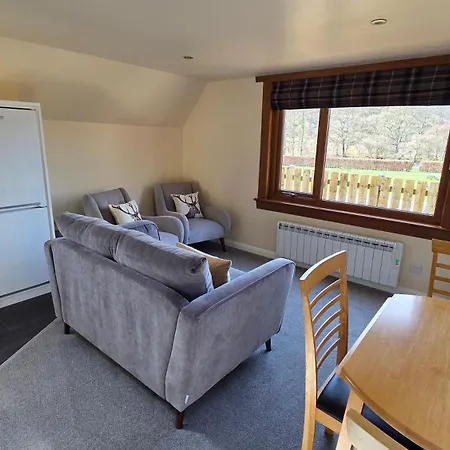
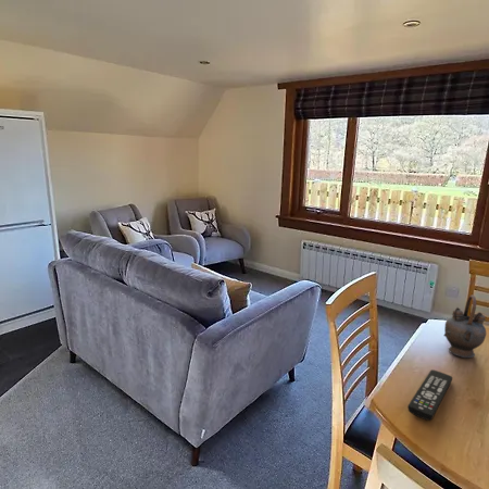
+ teapot (466, 326)
+ remote control (431, 392)
